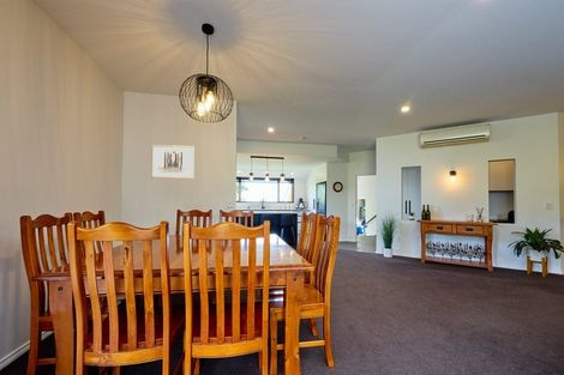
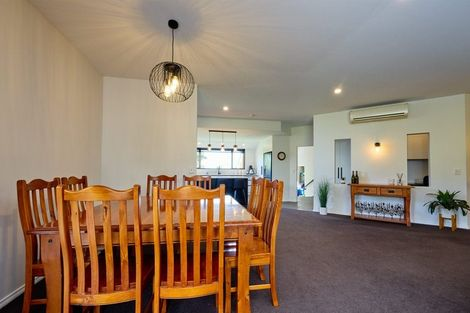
- wall art (173, 162)
